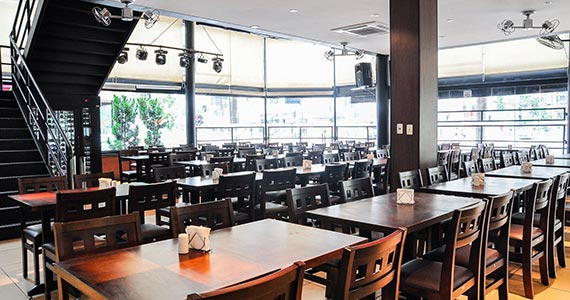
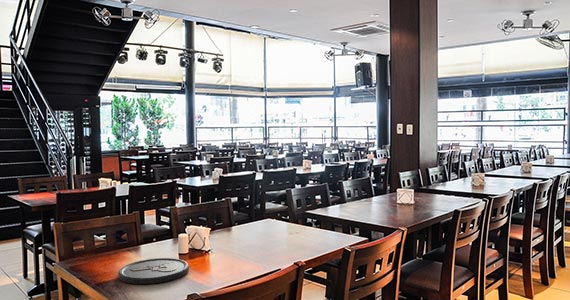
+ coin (154, 270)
